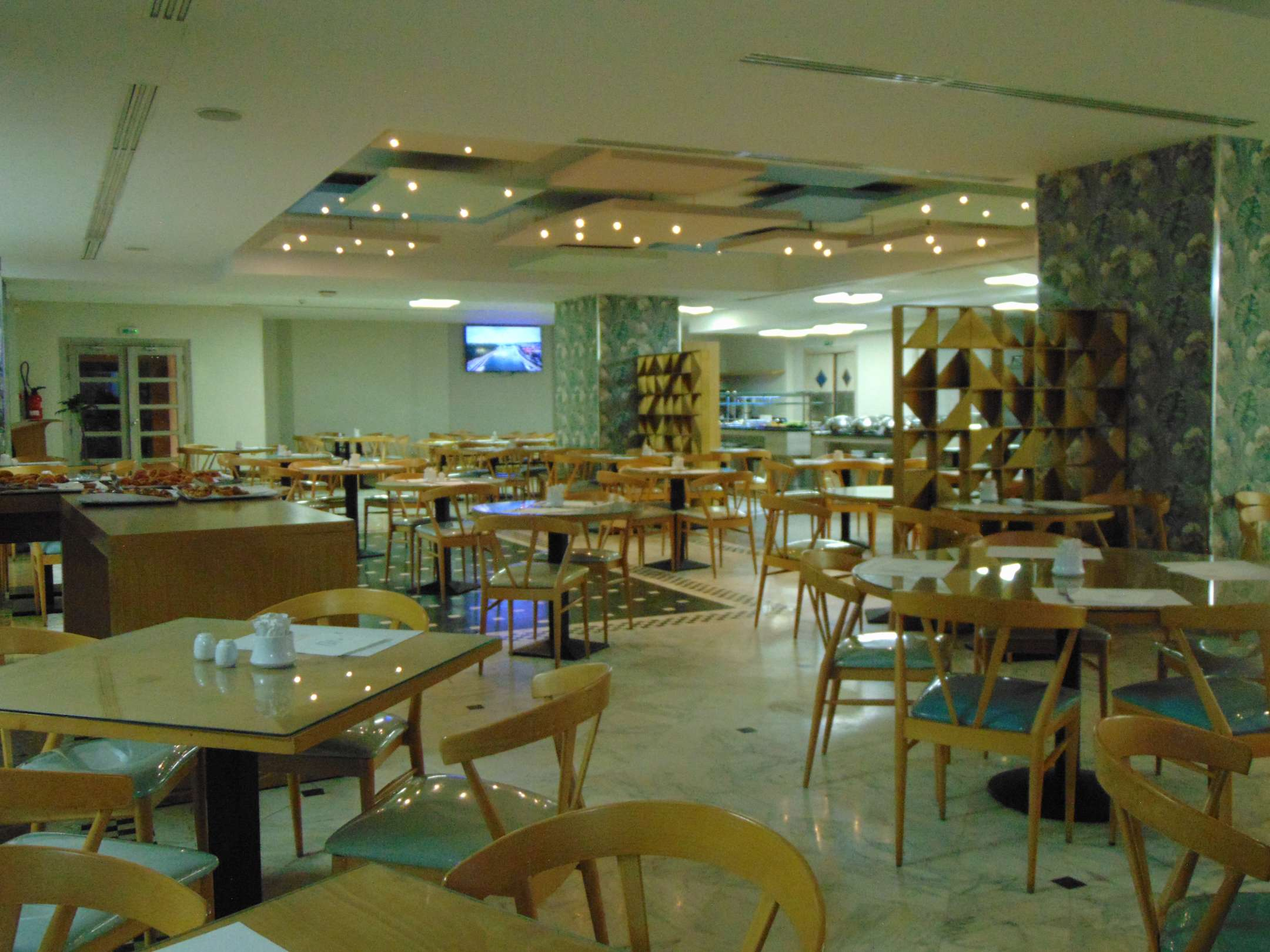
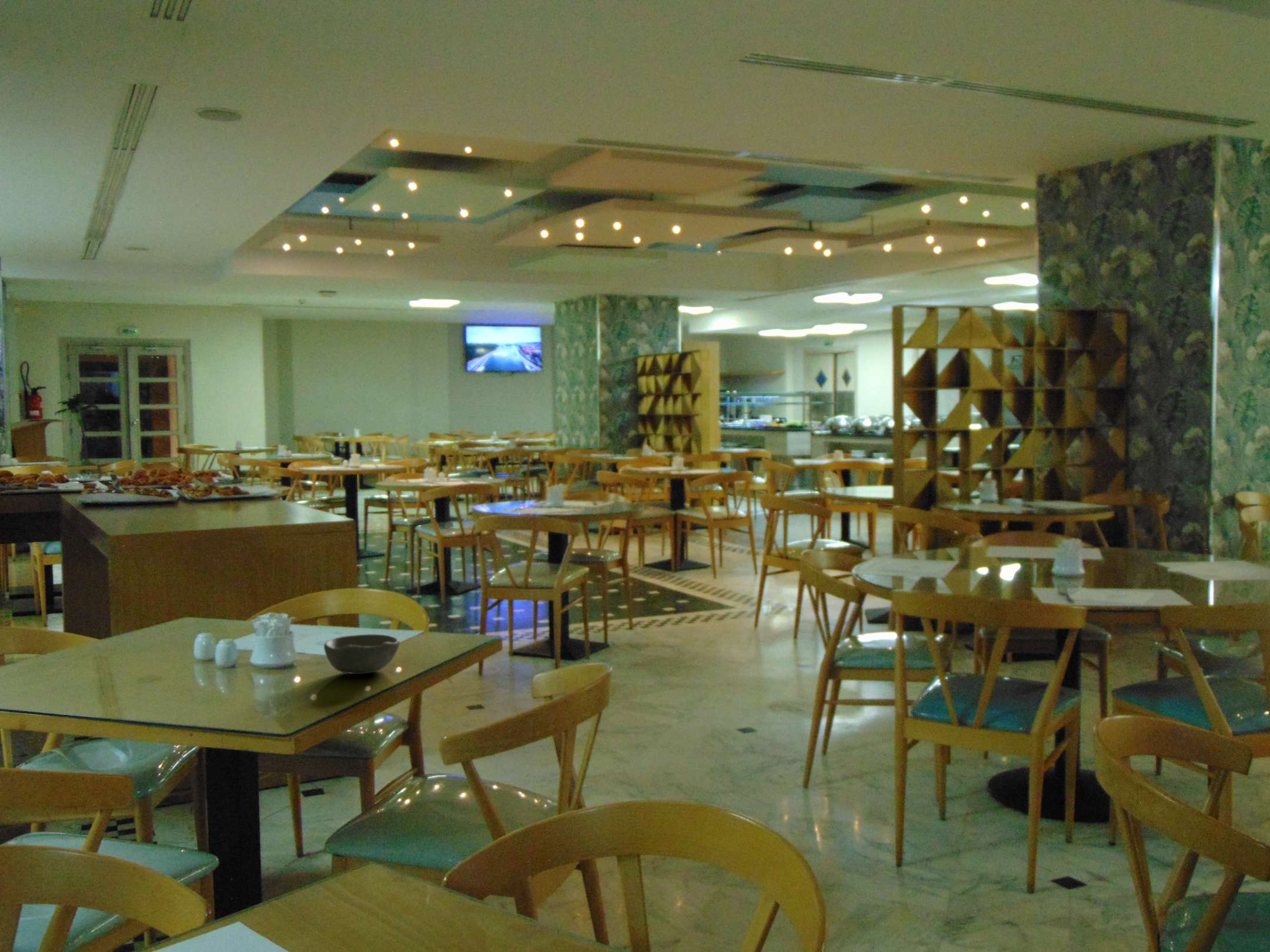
+ bowl (362, 655)
